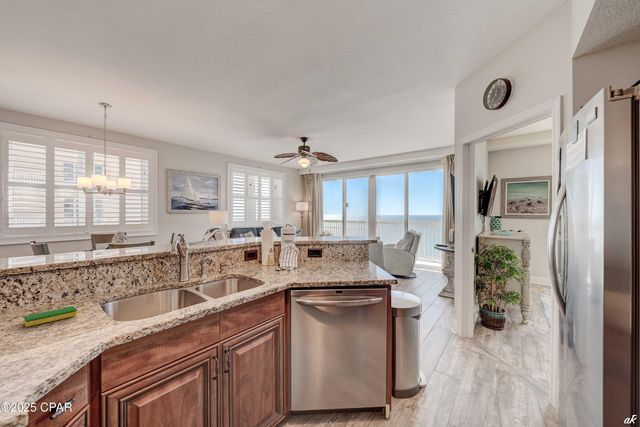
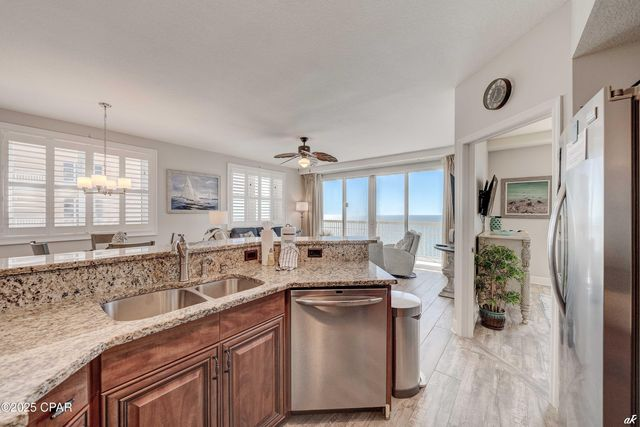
- dish sponge (51, 315)
